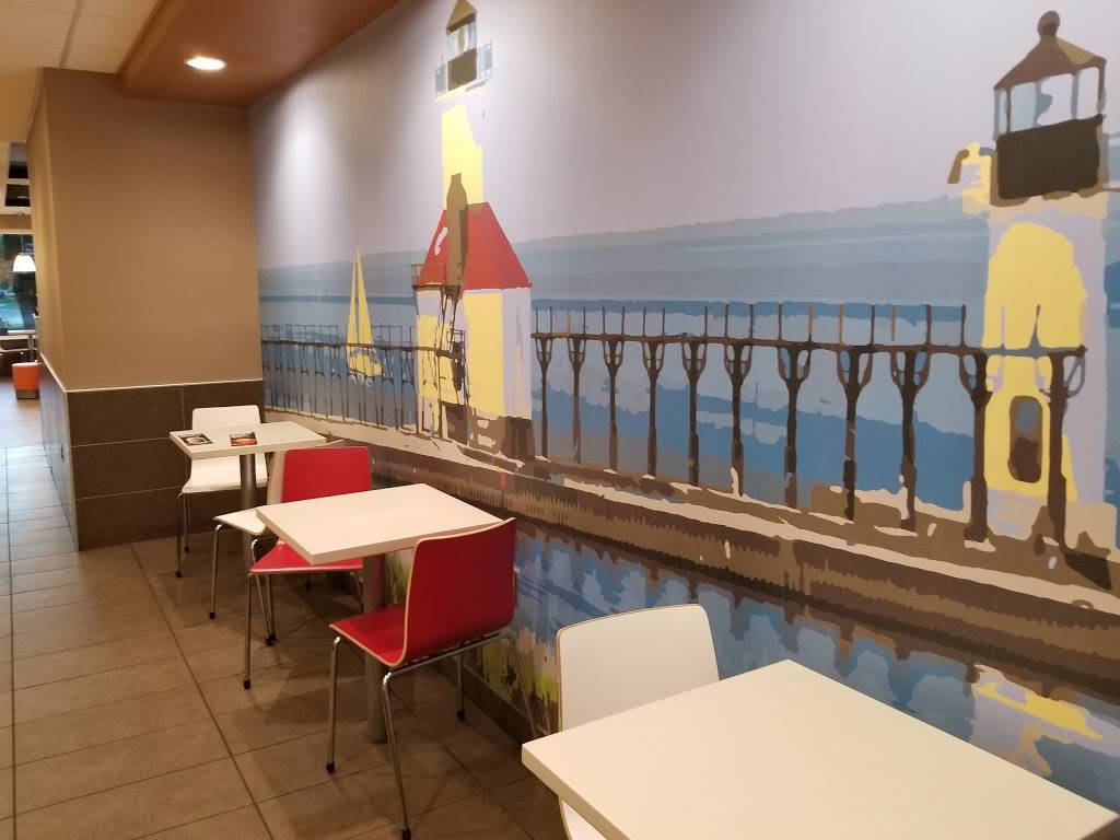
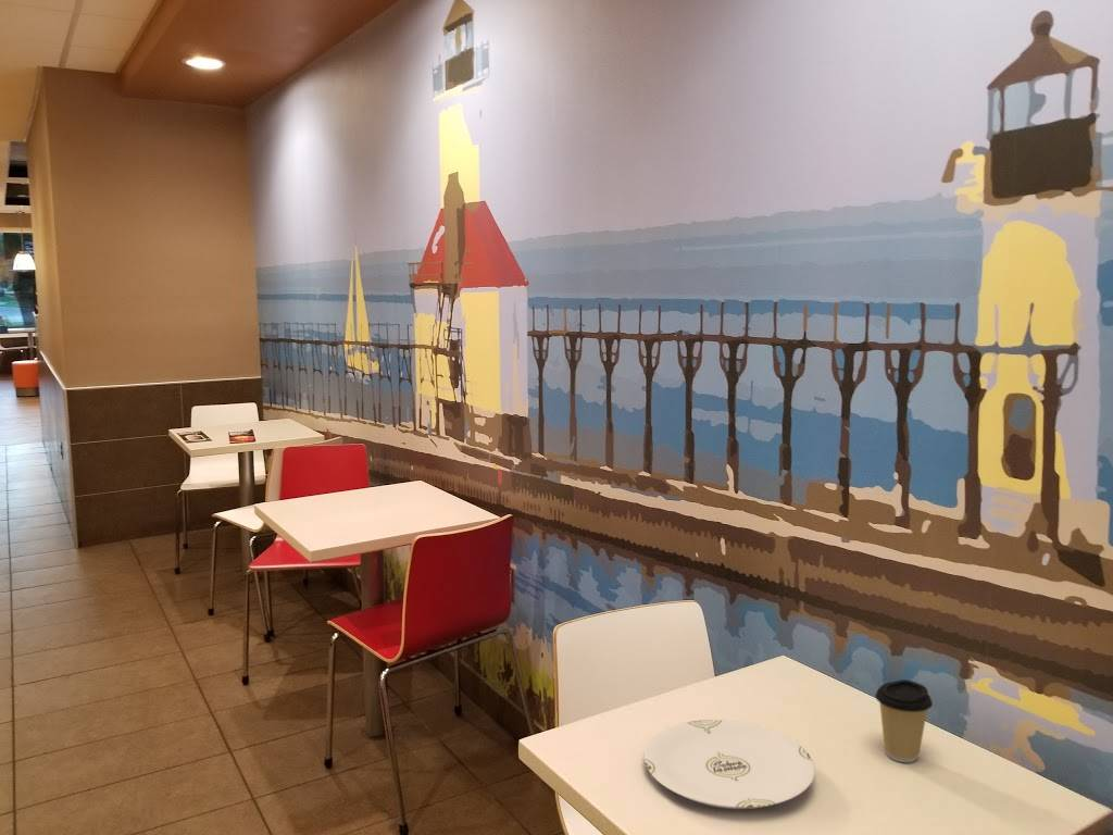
+ plate (727, 764)
+ coffee cup (902, 721)
